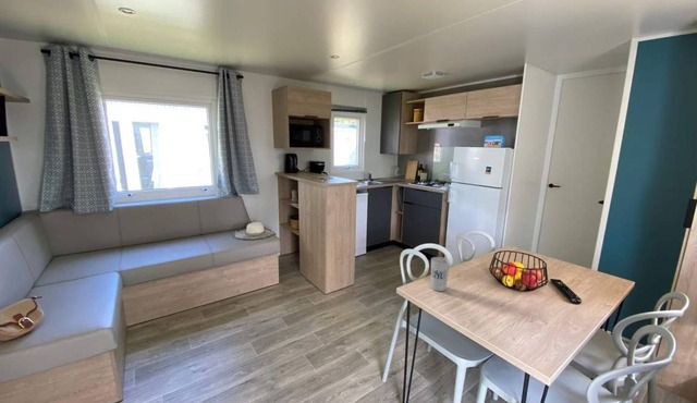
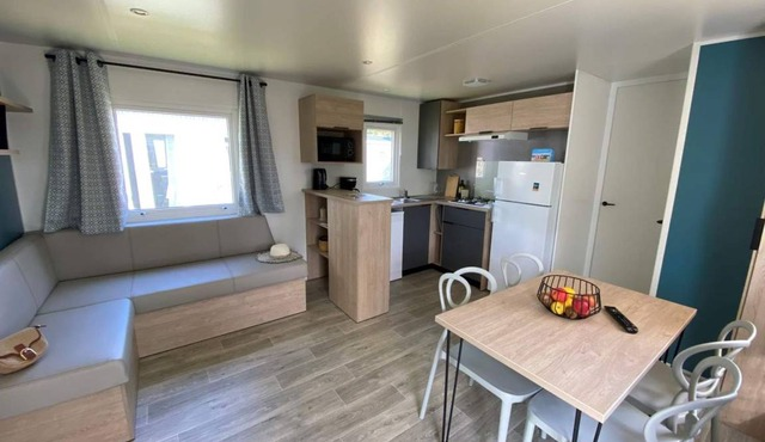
- cup (439, 273)
